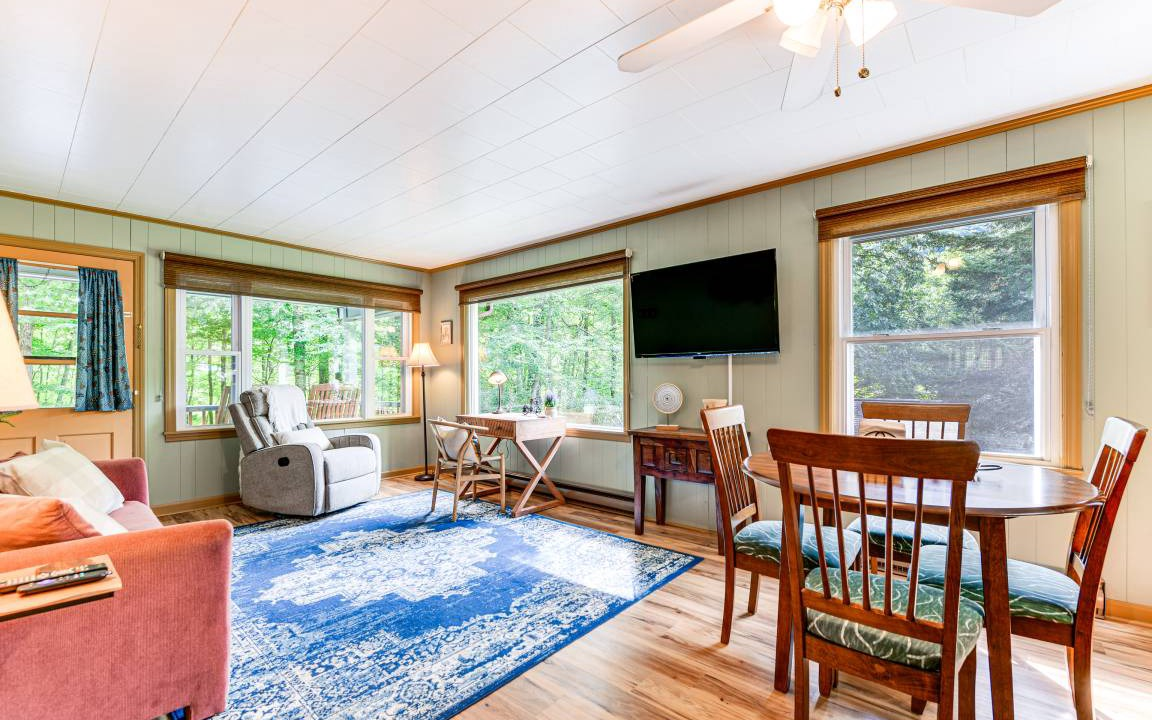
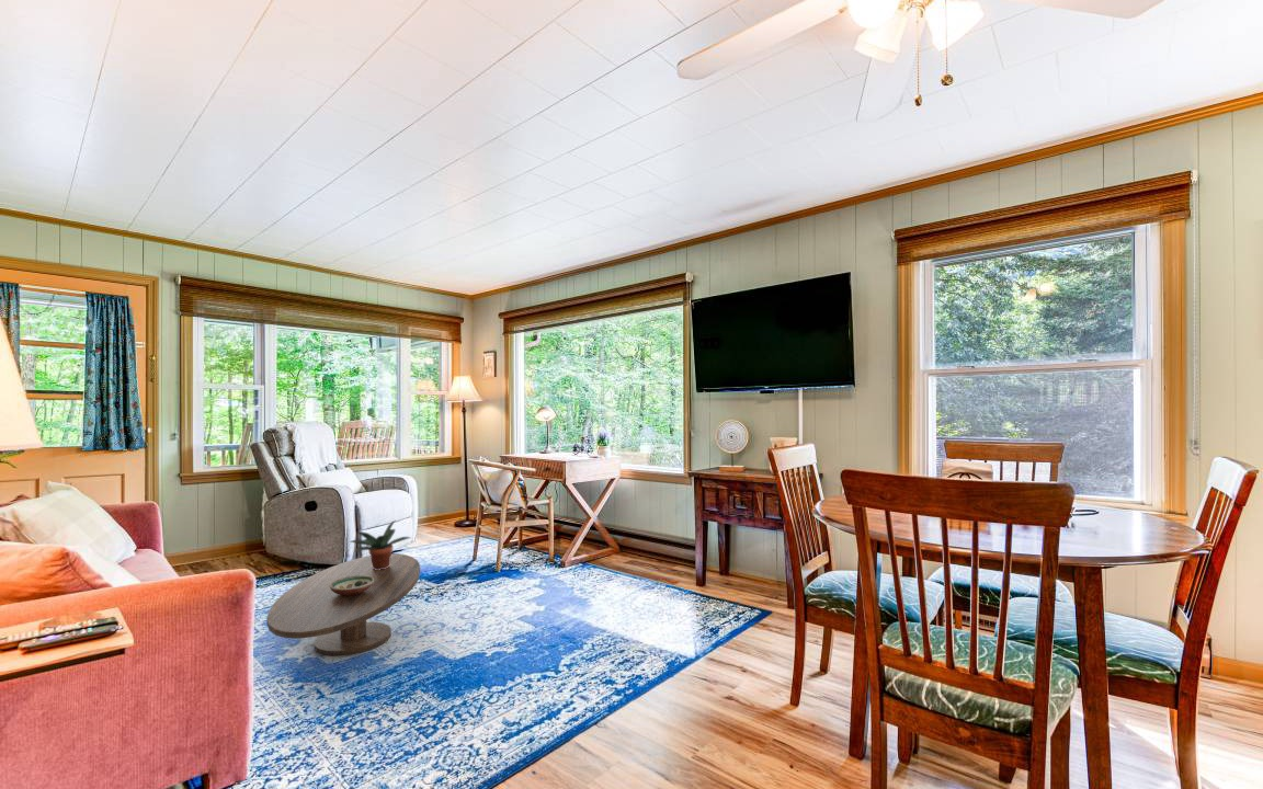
+ coffee table (353, 613)
+ decorative bowl (352, 586)
+ potted plant (379, 544)
